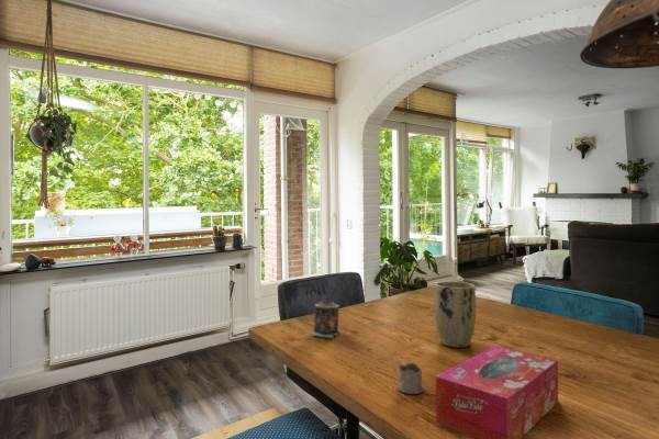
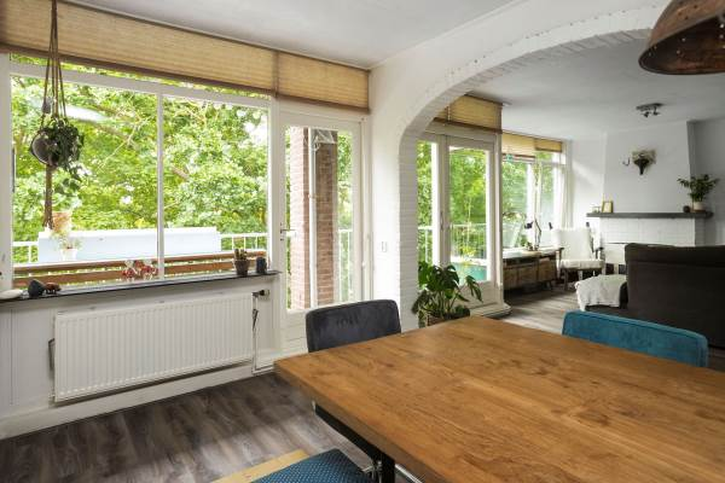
- candle (326, 318)
- tissue box (500, 389)
- tea glass holder (407, 370)
- plant pot (455, 314)
